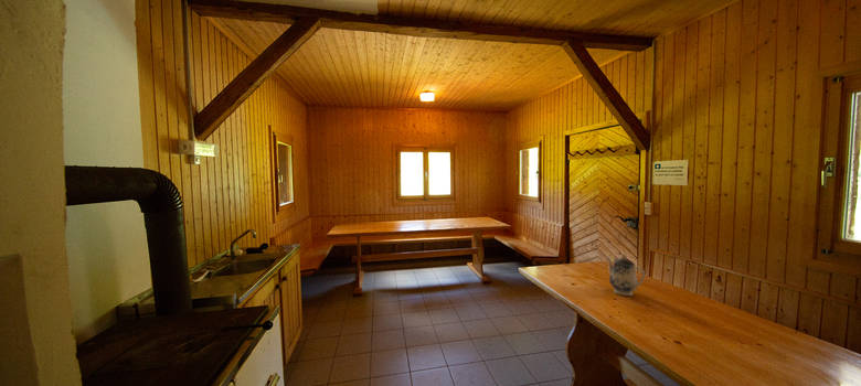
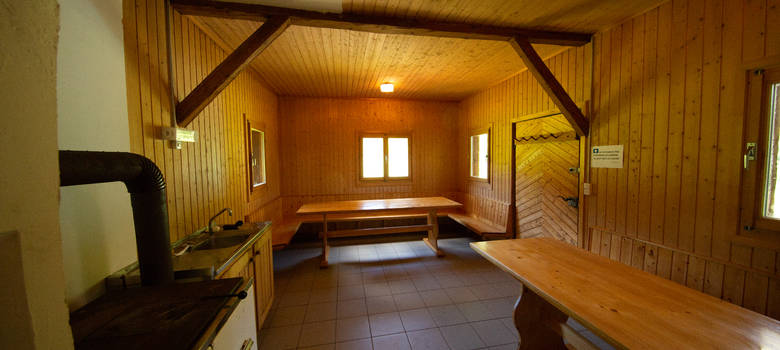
- teapot (623, 272)
